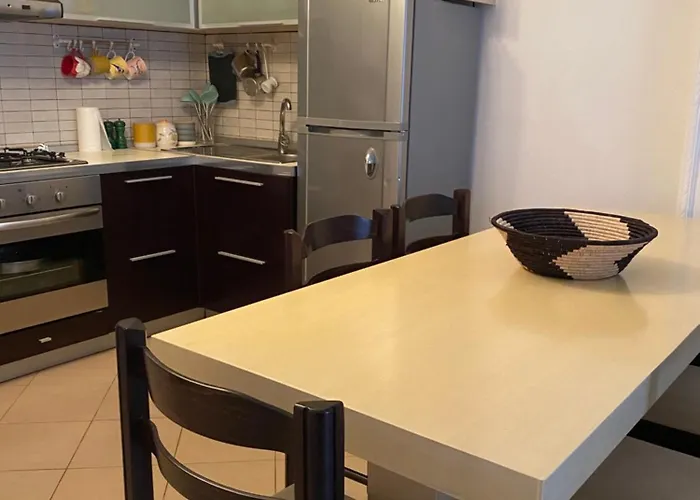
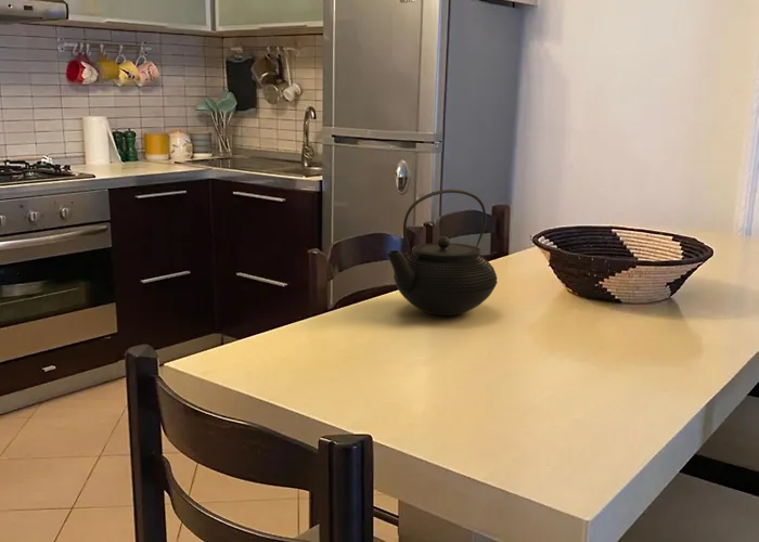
+ teapot (439, 253)
